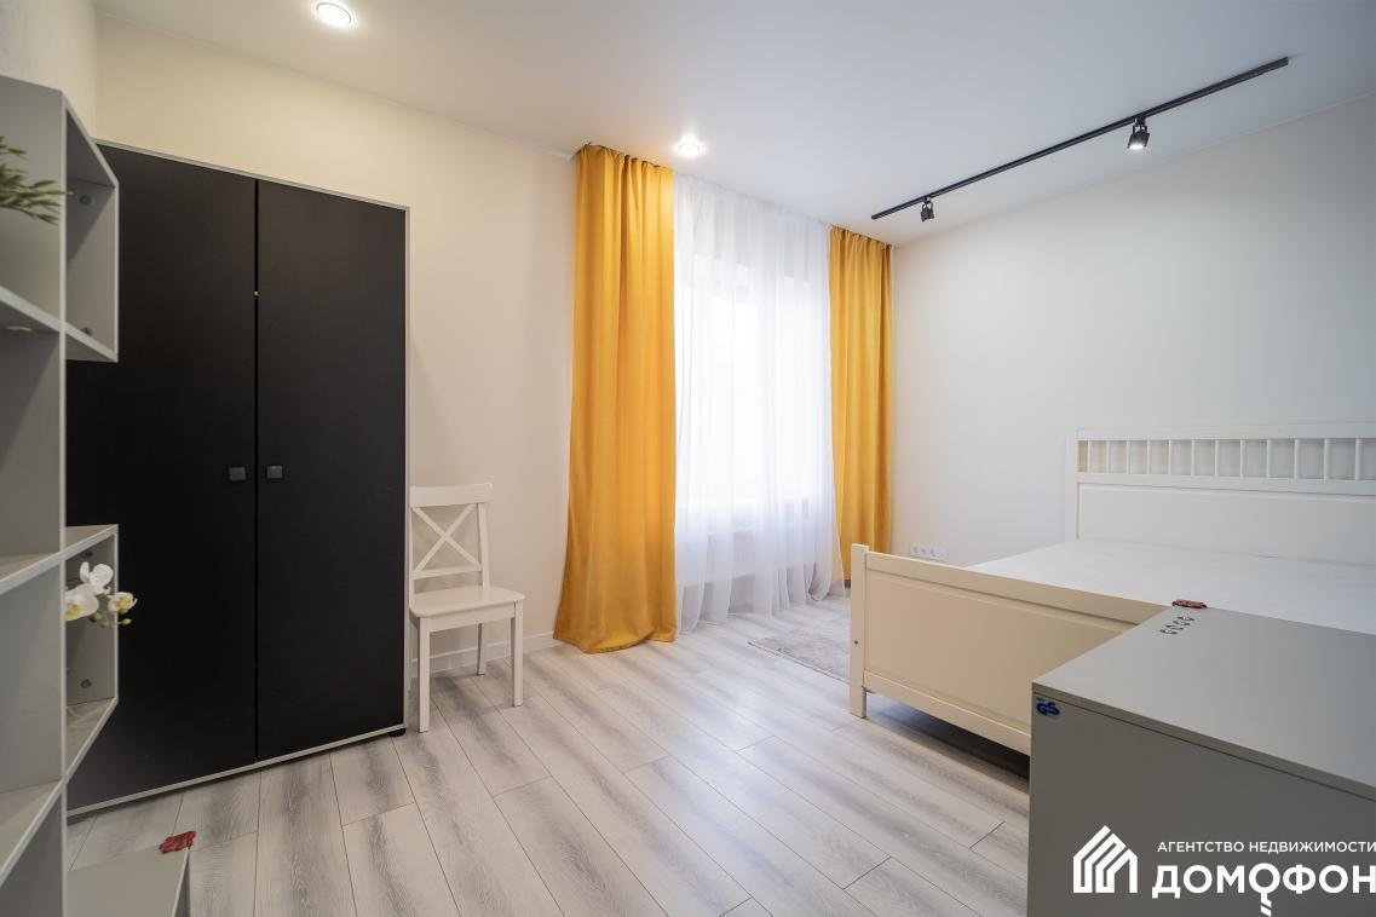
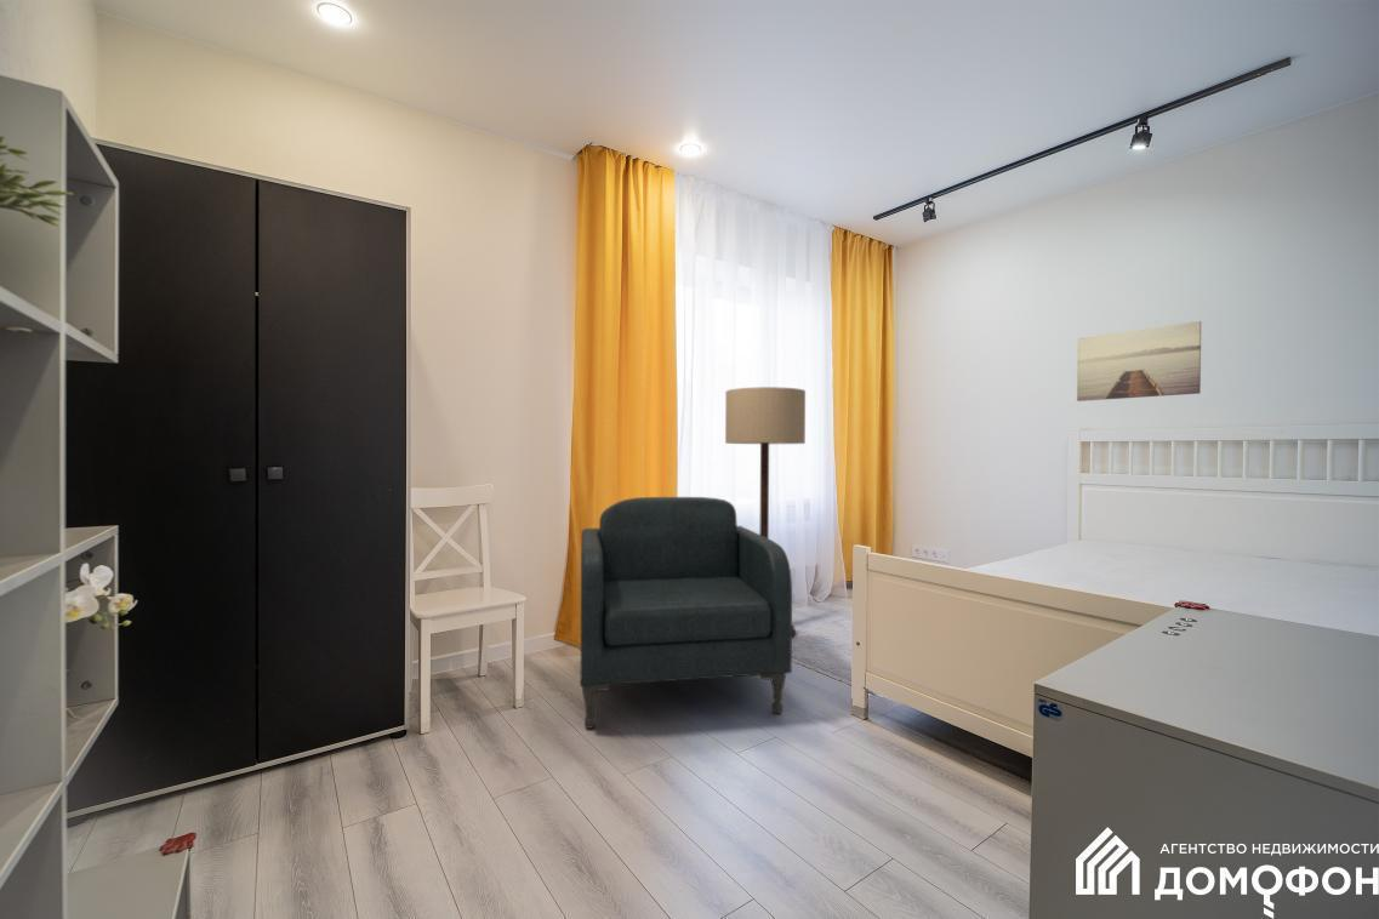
+ armchair (674, 594)
+ wall art (1134, 364)
+ floor lamp (764, 512)
